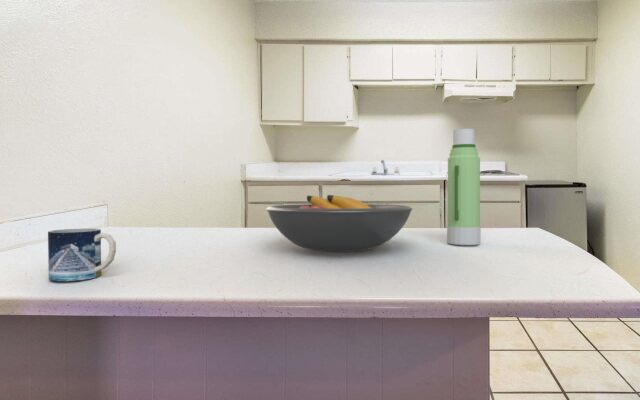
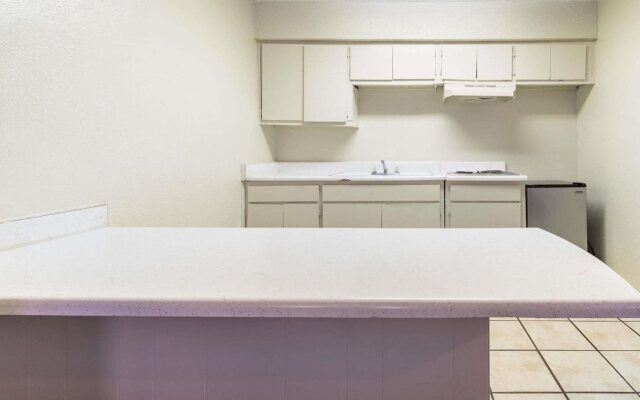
- fruit bowl (338, 222)
- mug (84, 253)
- water bottle (462, 186)
